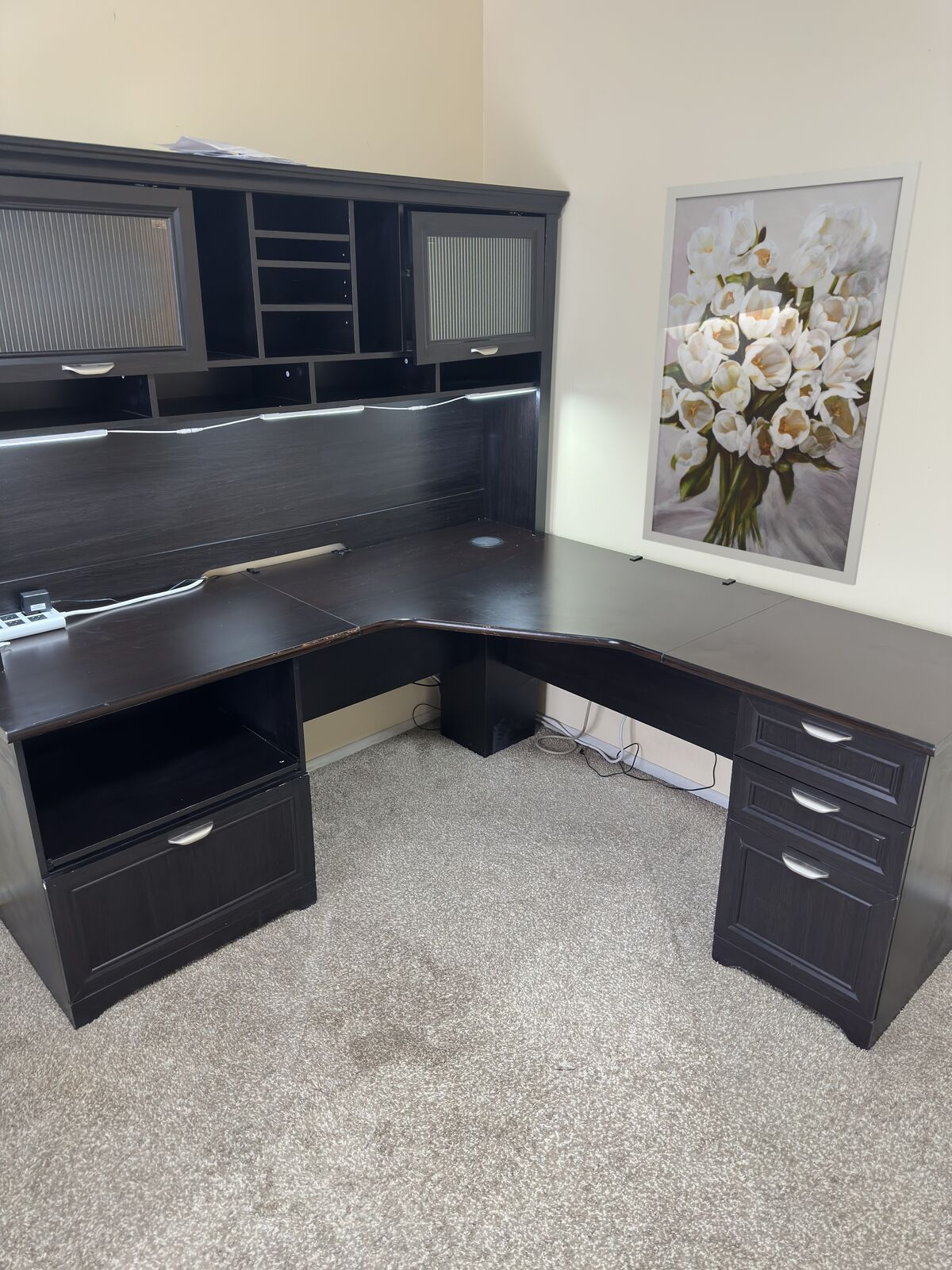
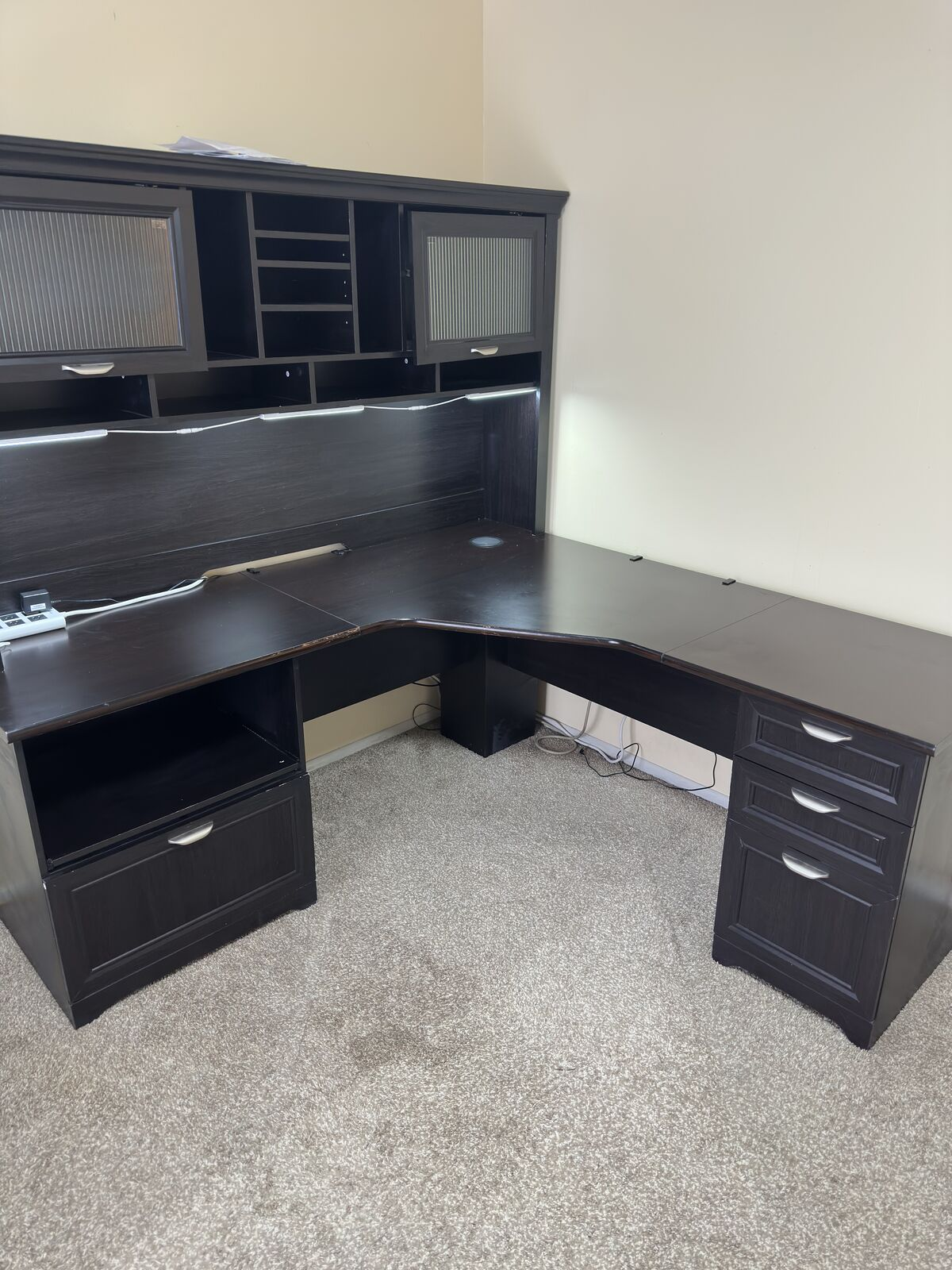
- wall art (758, 381)
